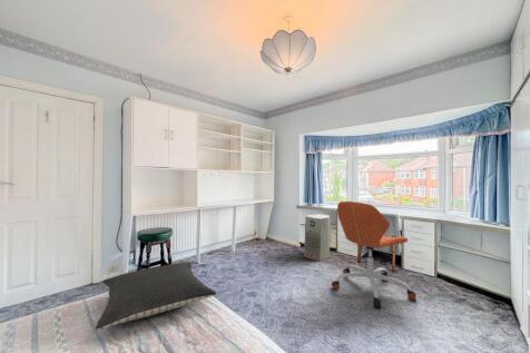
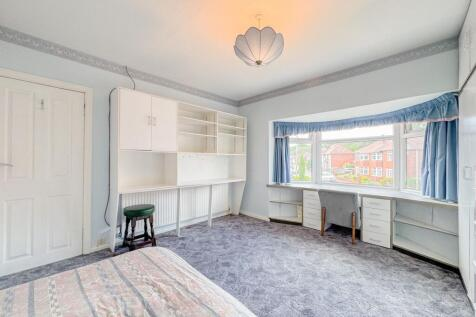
- air purifier (317, 235)
- office chair (369, 244)
- pillow (156, 287)
